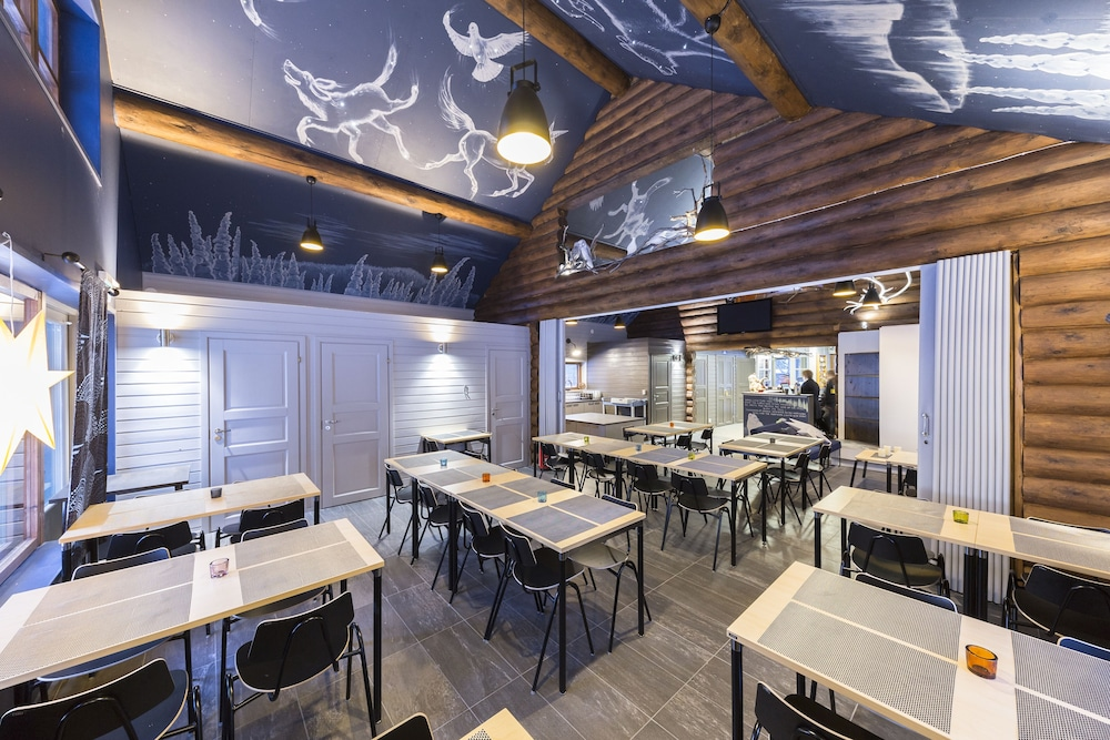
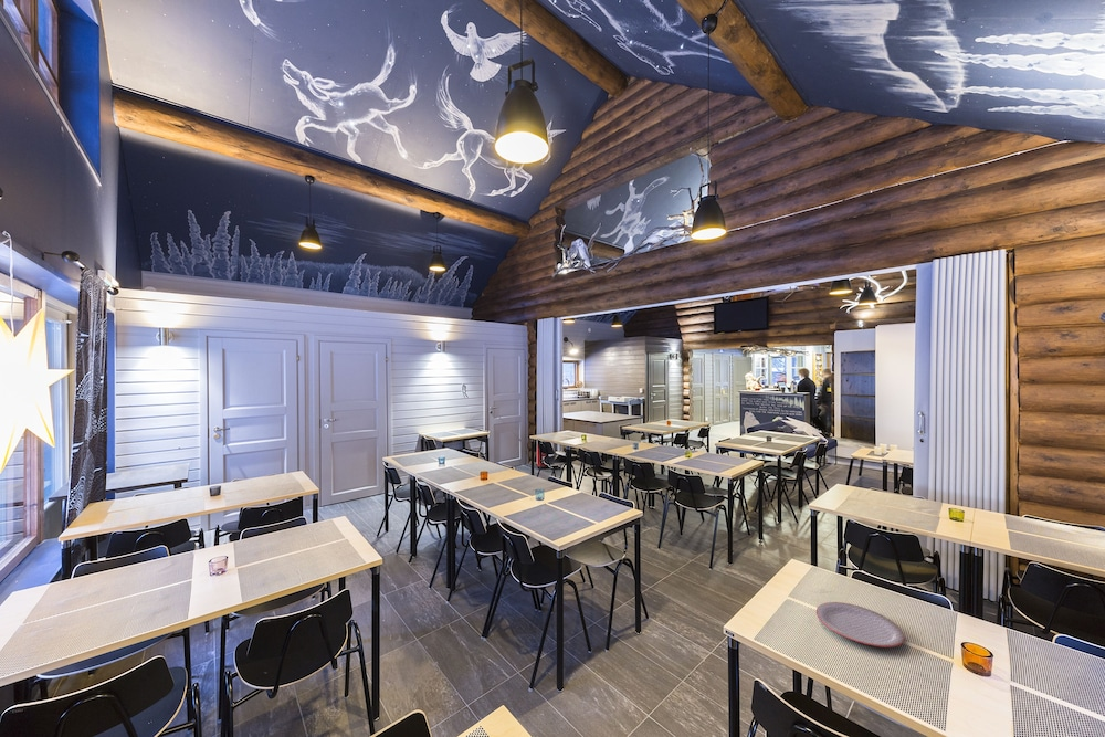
+ plate (857, 624)
